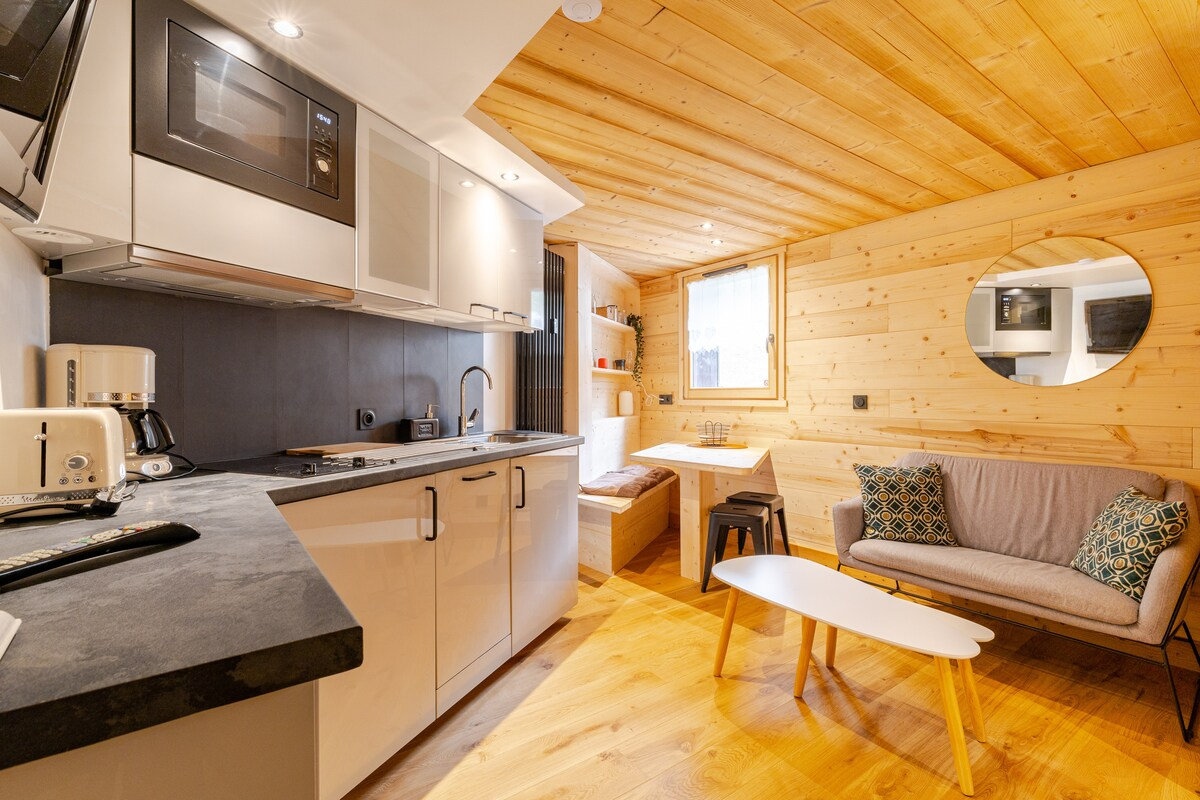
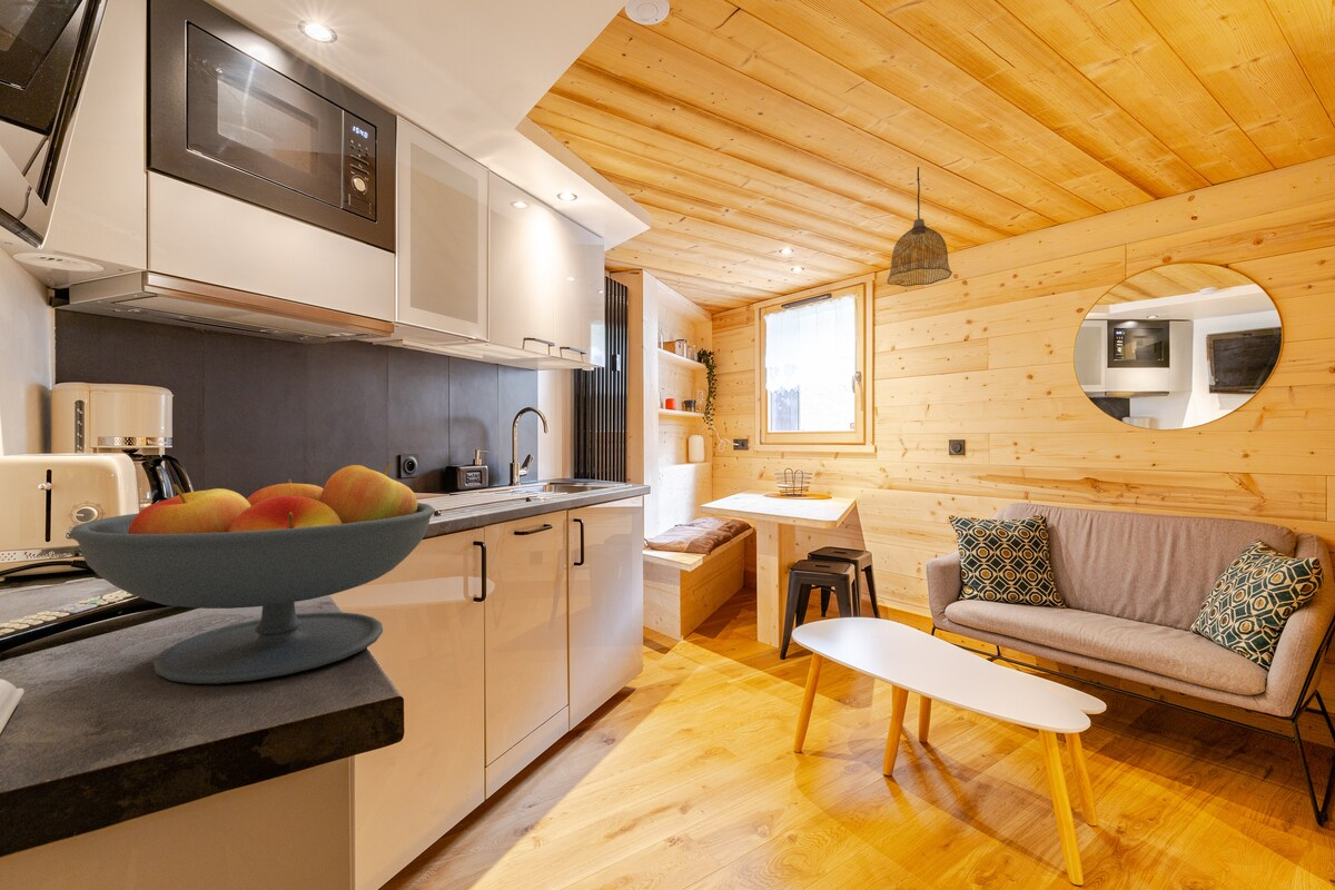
+ pendant lamp (918, 222)
+ fruit bowl (278, 556)
